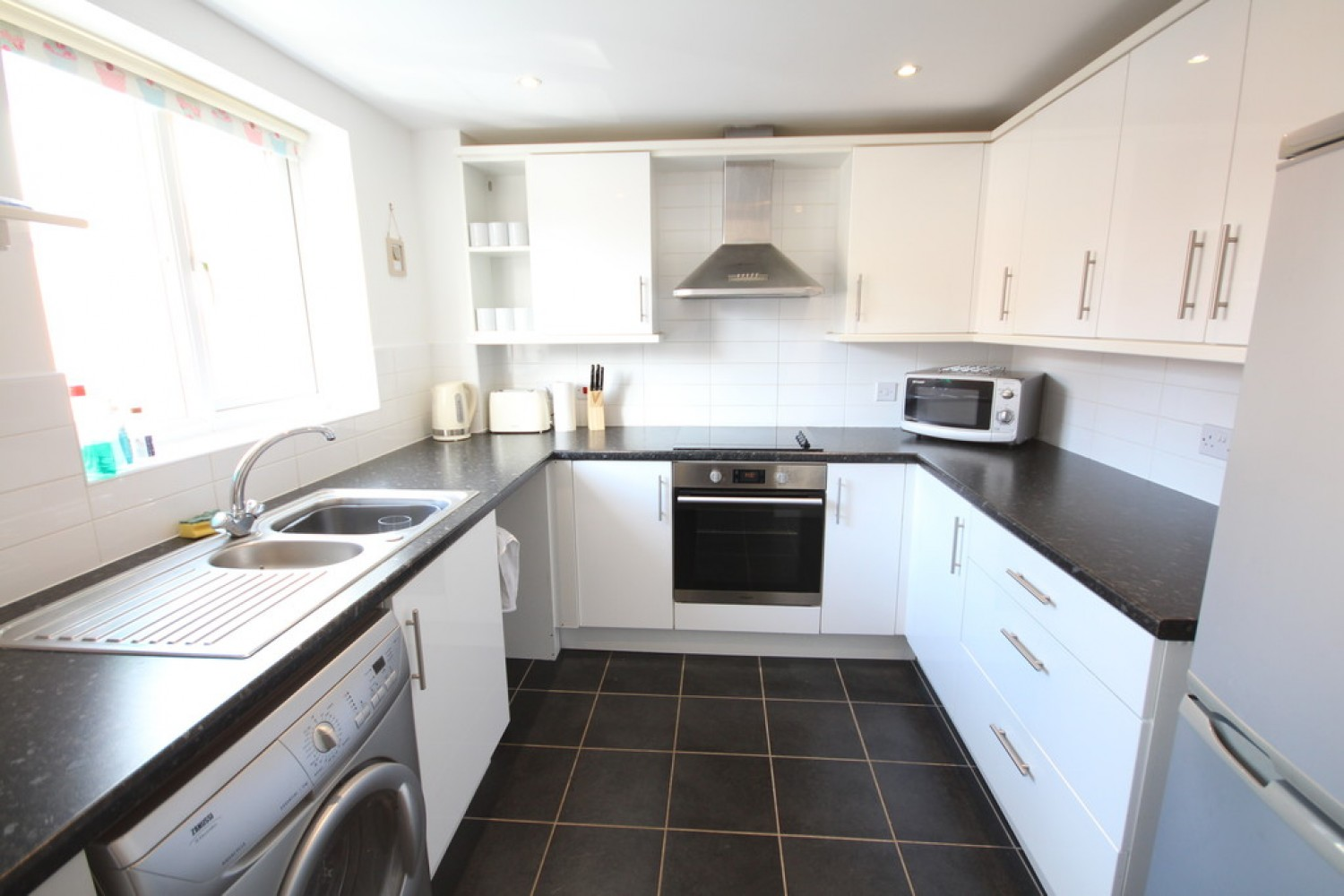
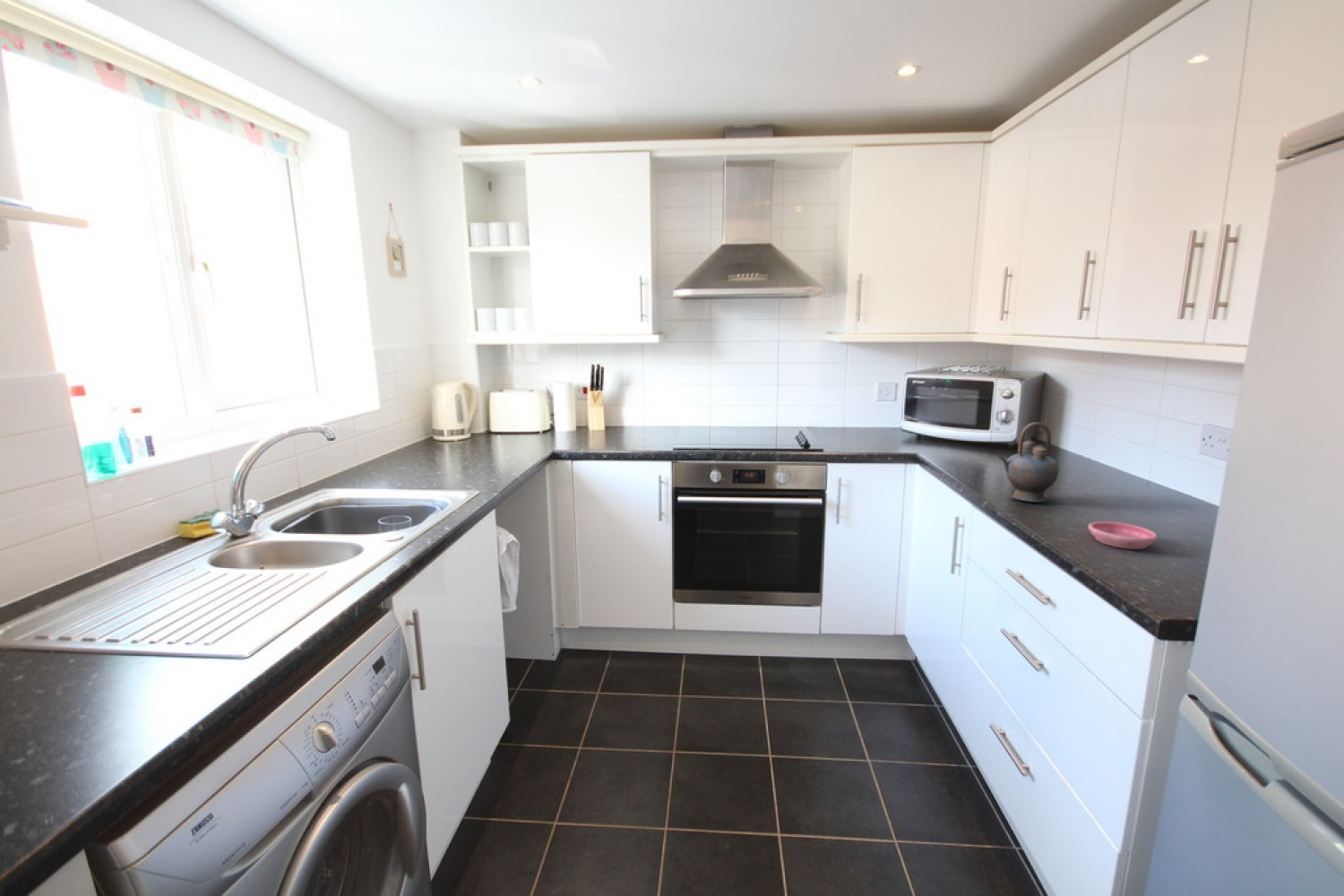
+ saucer (1121, 536)
+ teapot (1027, 461)
